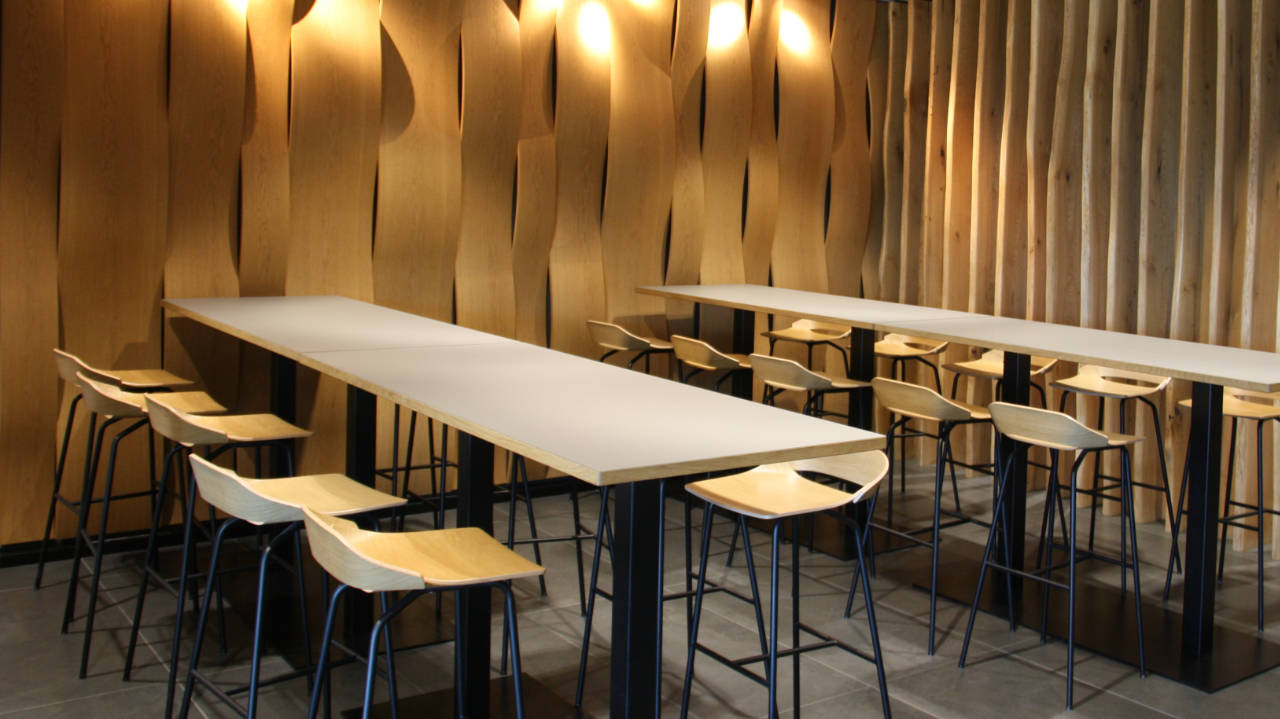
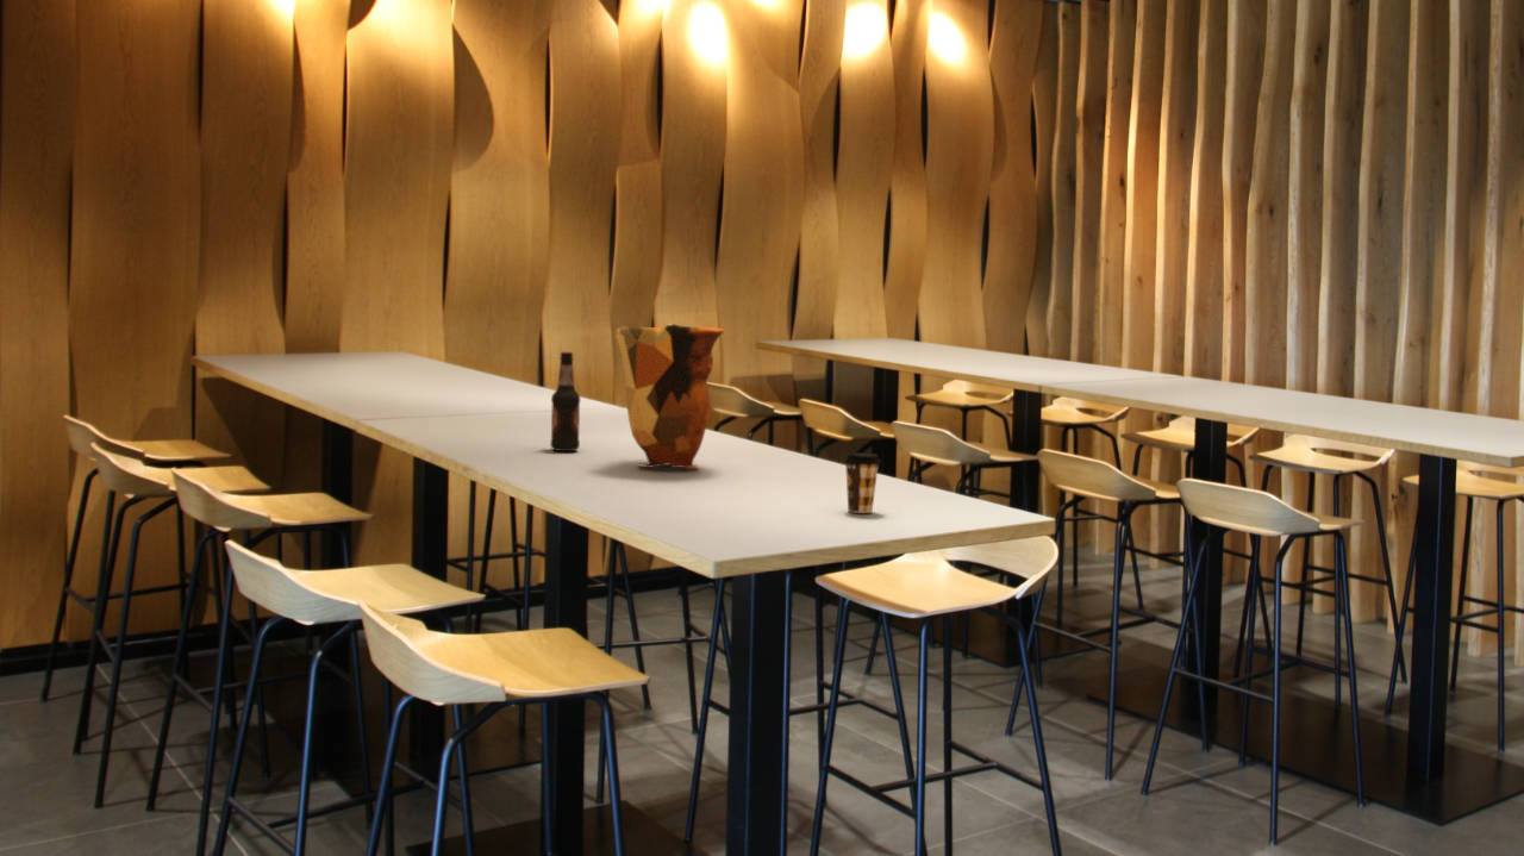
+ bottle (566, 401)
+ decorative vase (669, 395)
+ coffee cup (861, 482)
